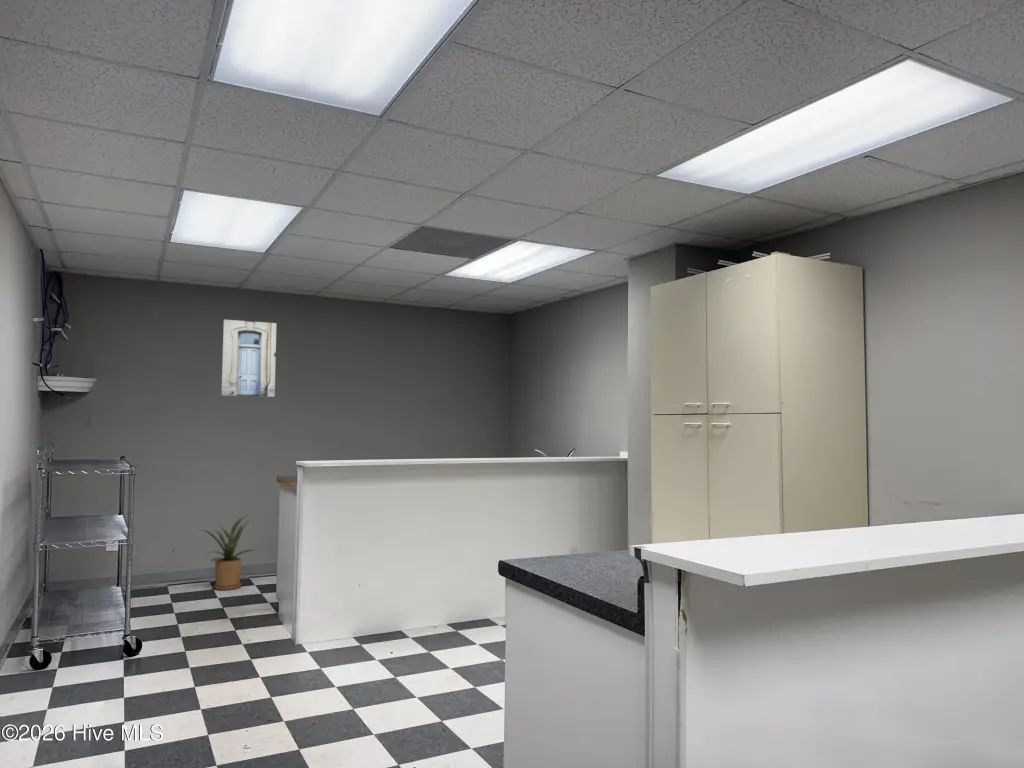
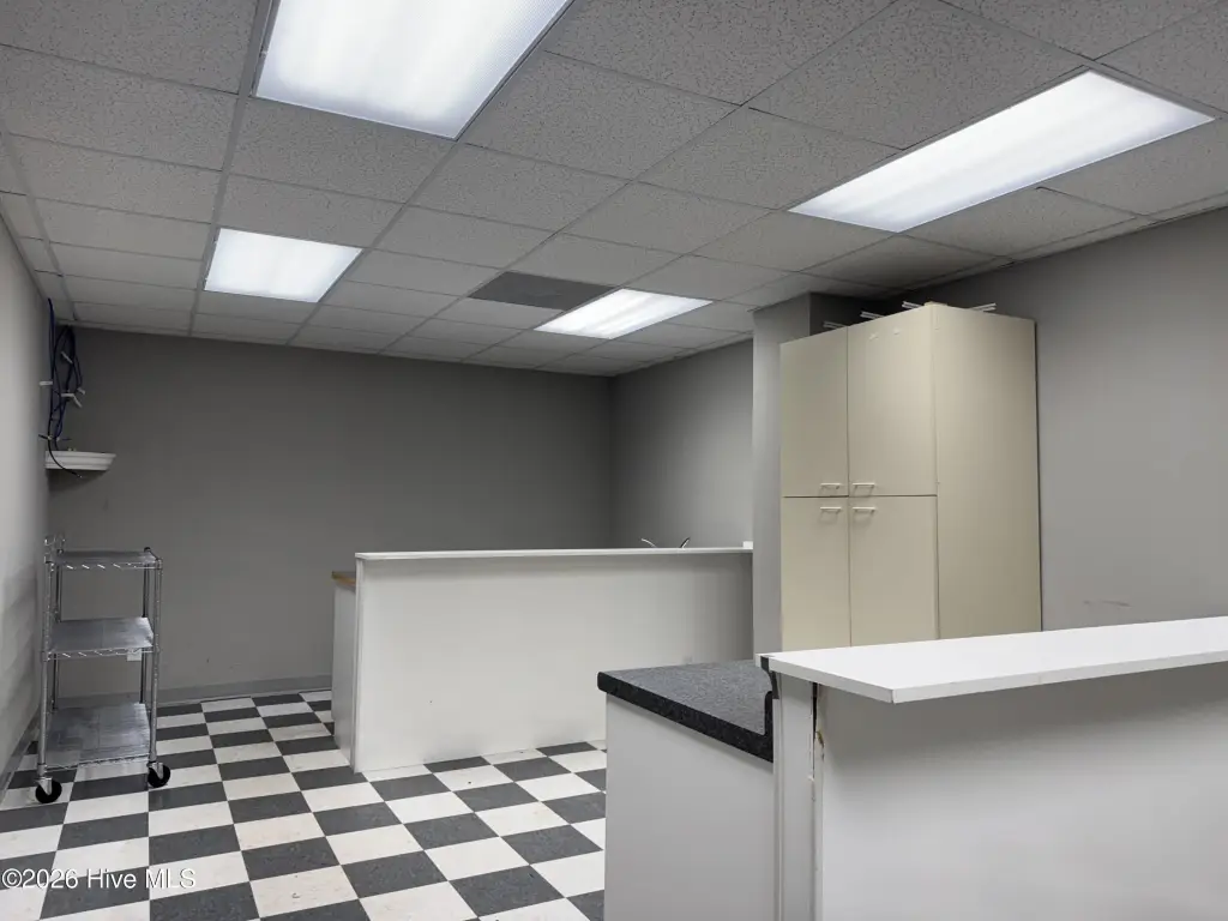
- wall art (249, 358)
- house plant (226, 551)
